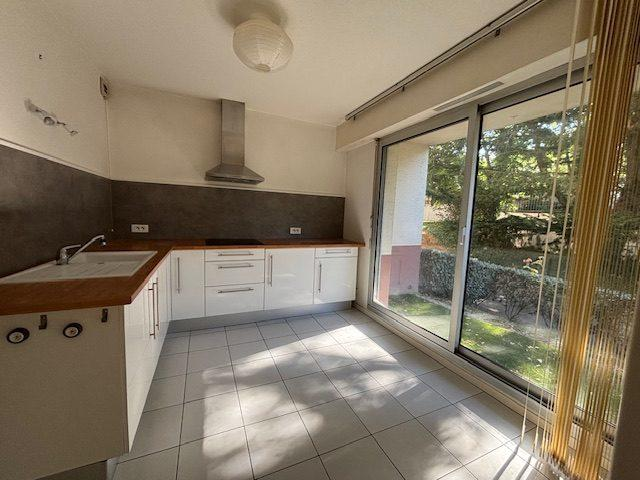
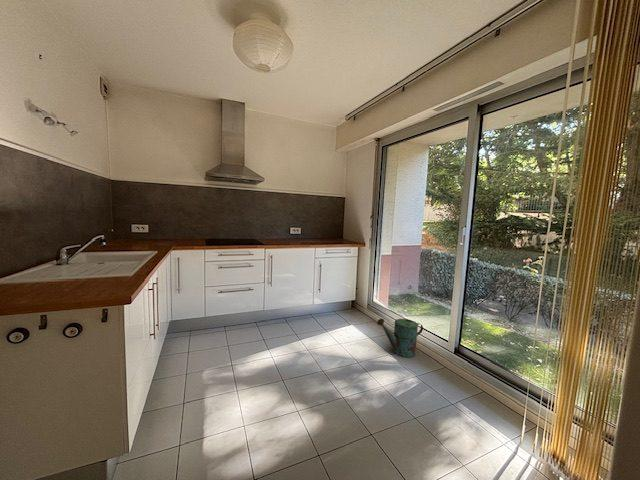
+ watering can (399, 335)
